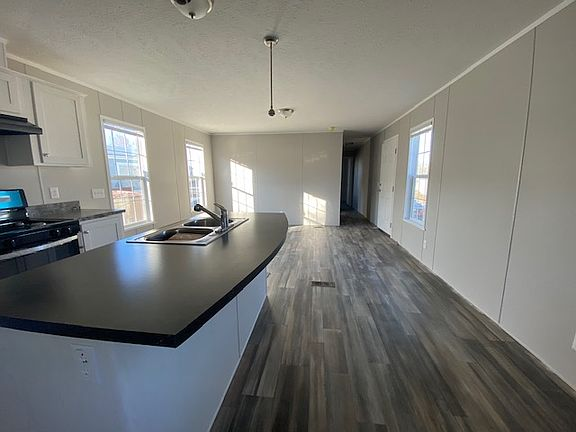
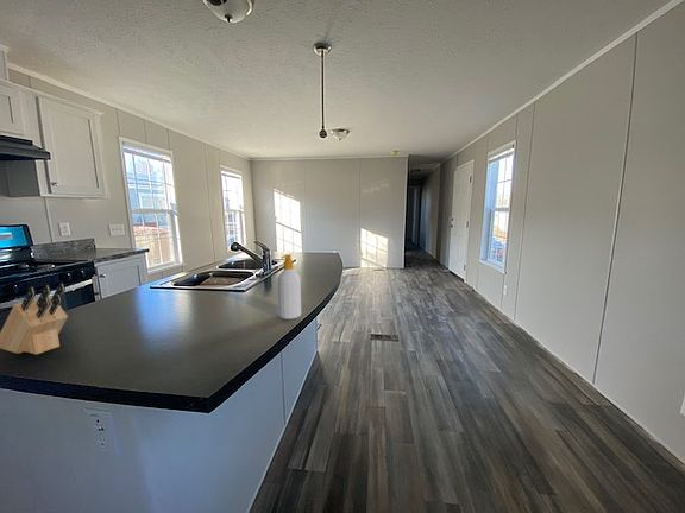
+ soap bottle (288, 285)
+ knife block (31, 315)
